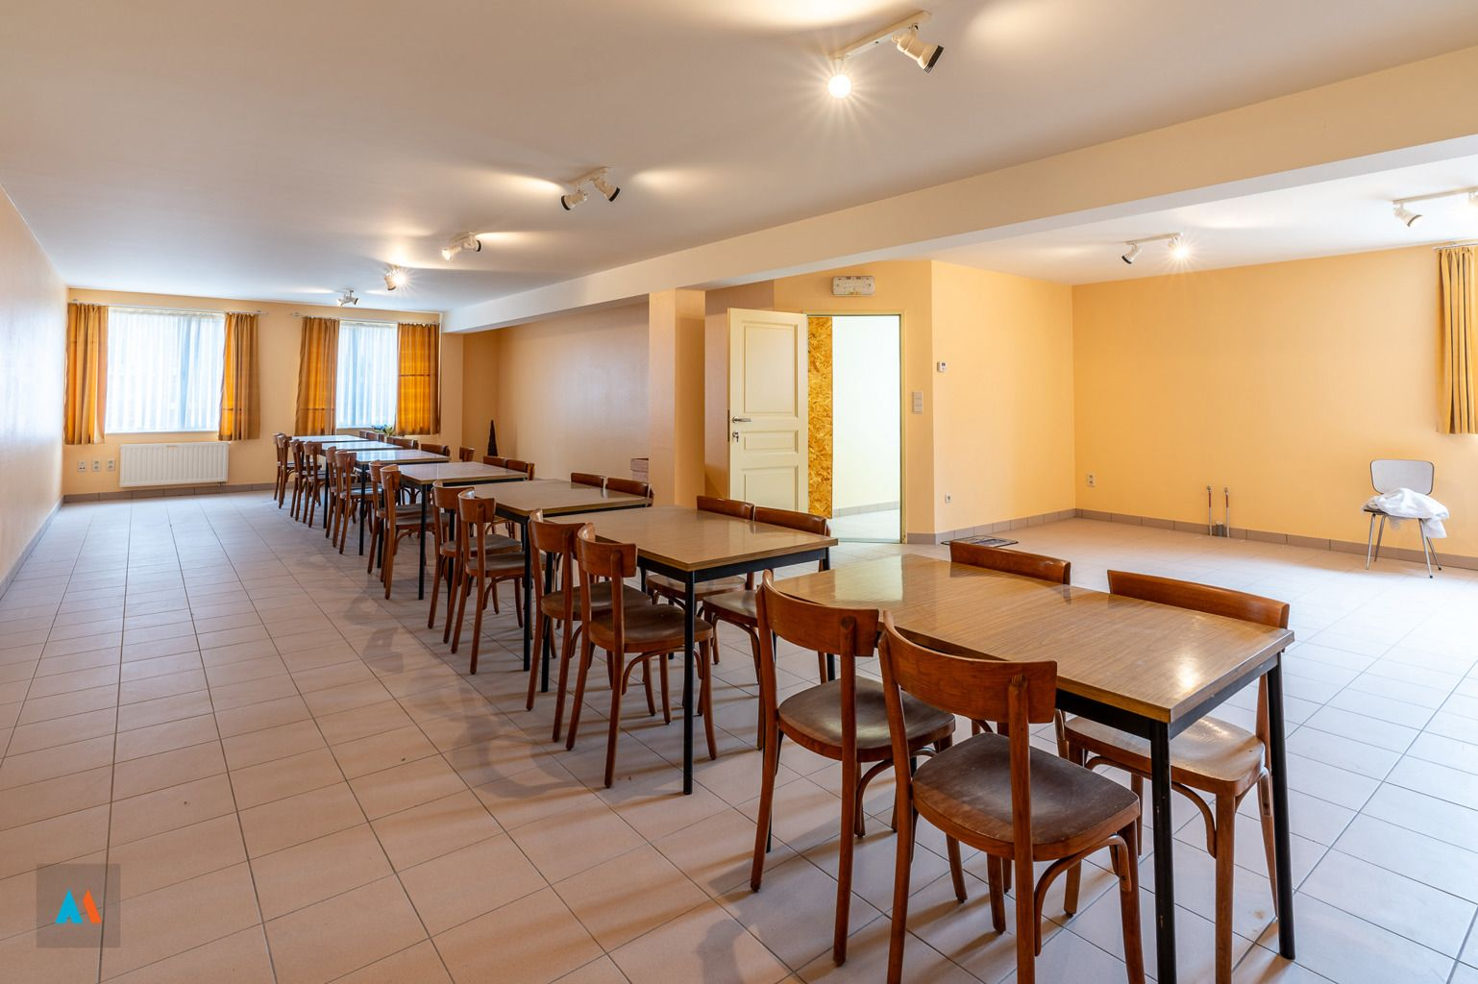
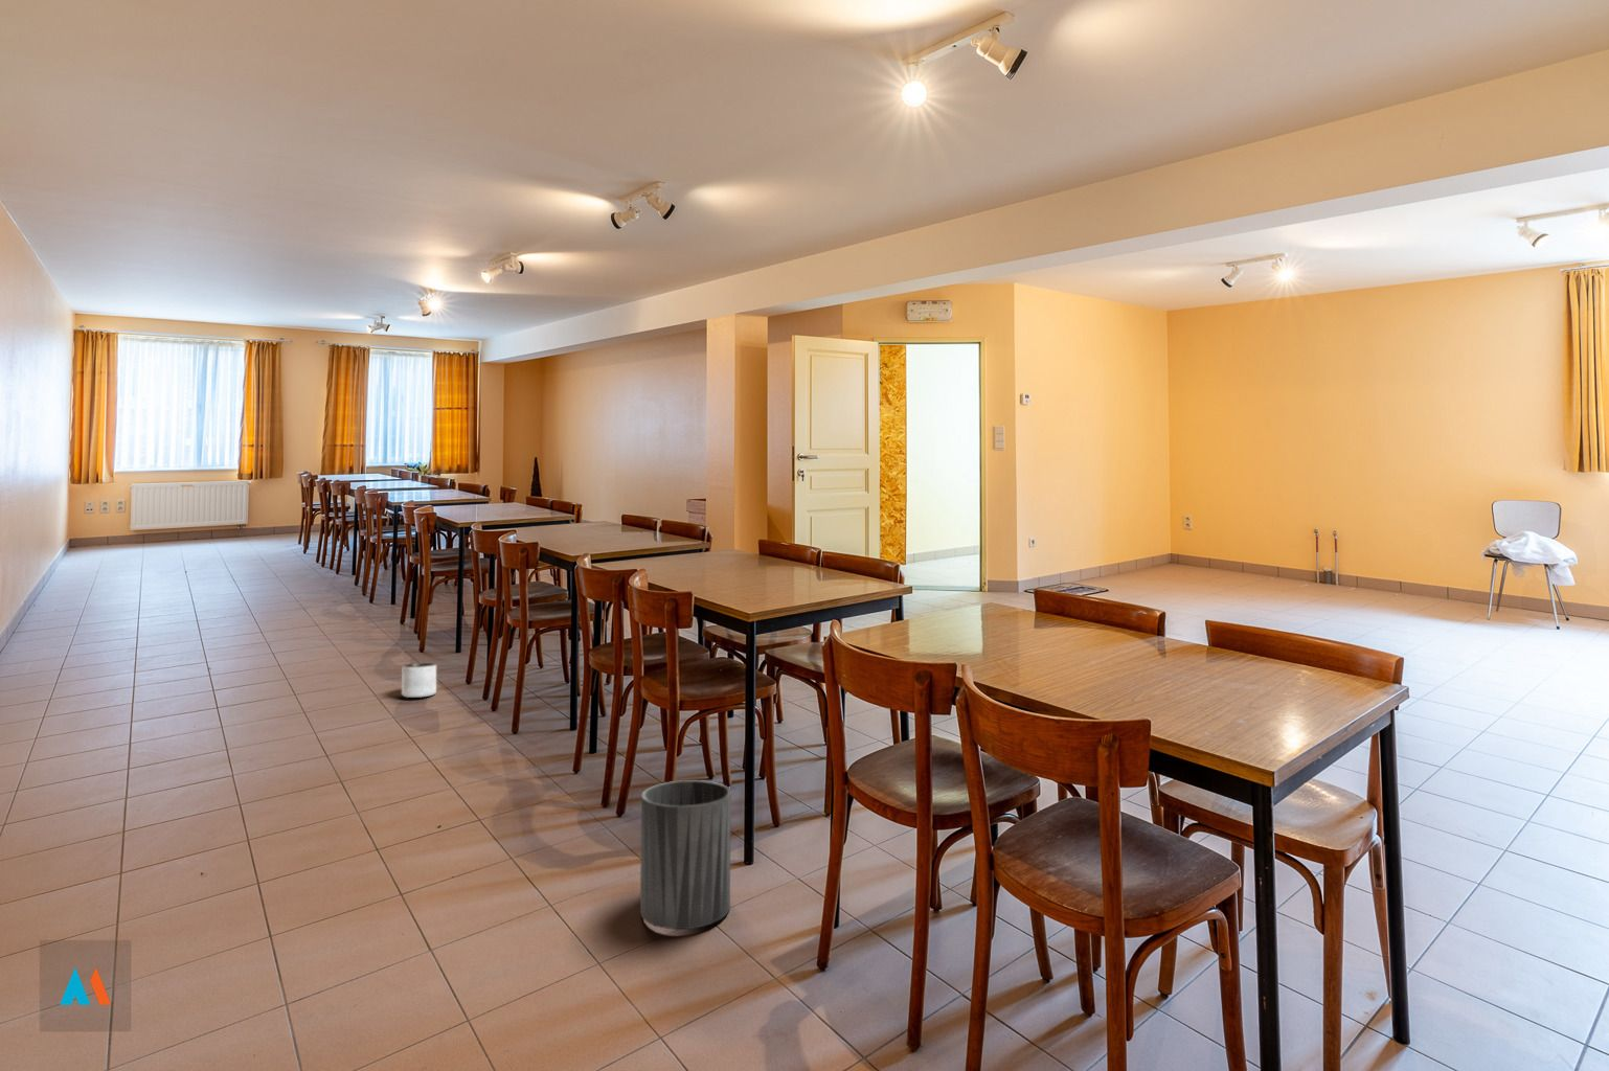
+ planter (418, 680)
+ trash can (686, 850)
